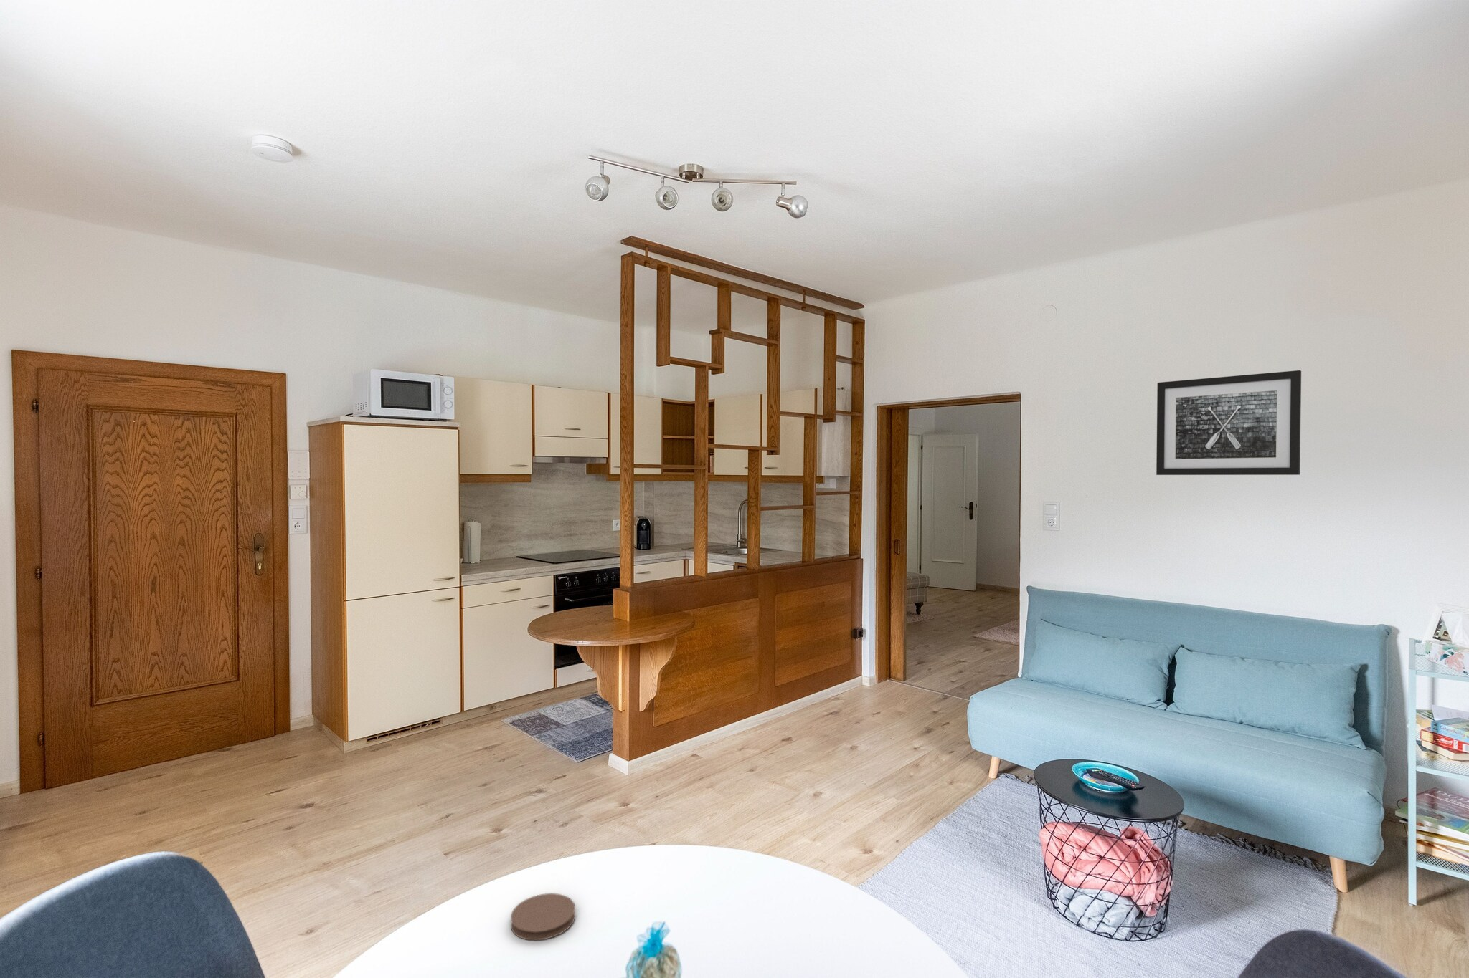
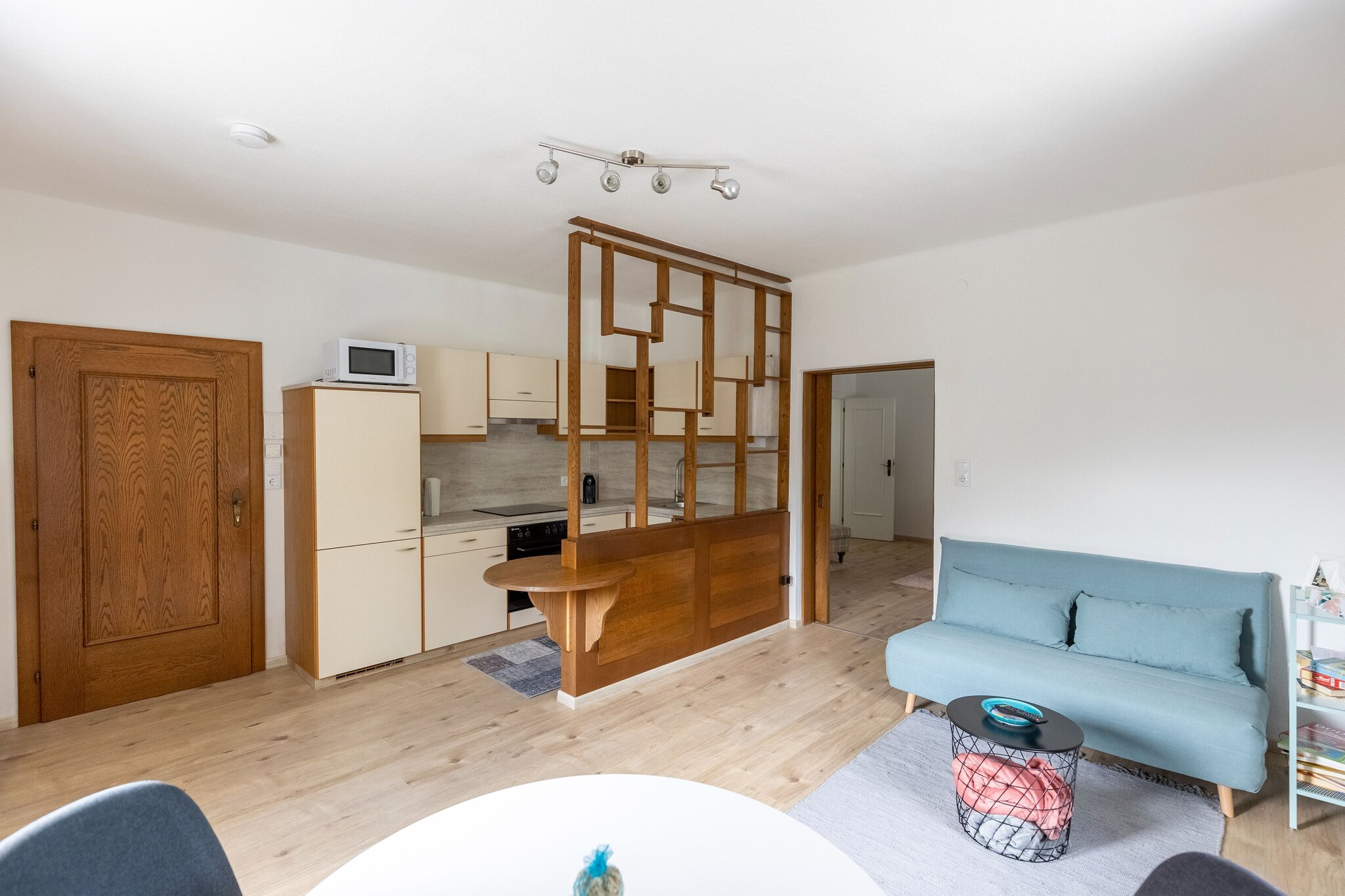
- wall art (1224, 426)
- coaster (543, 916)
